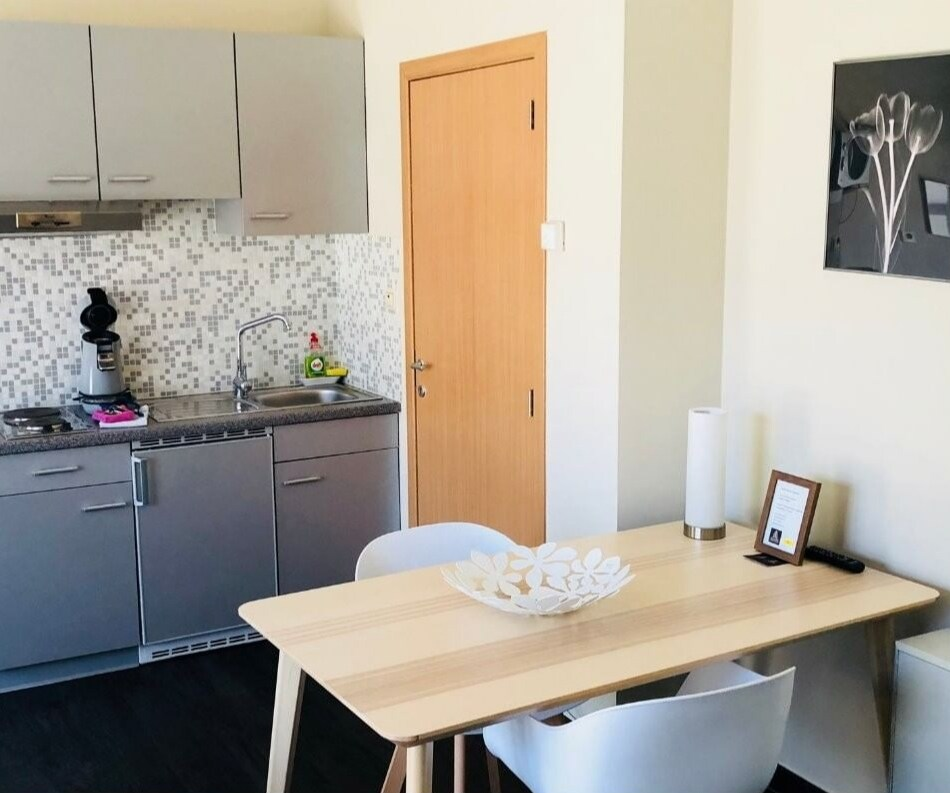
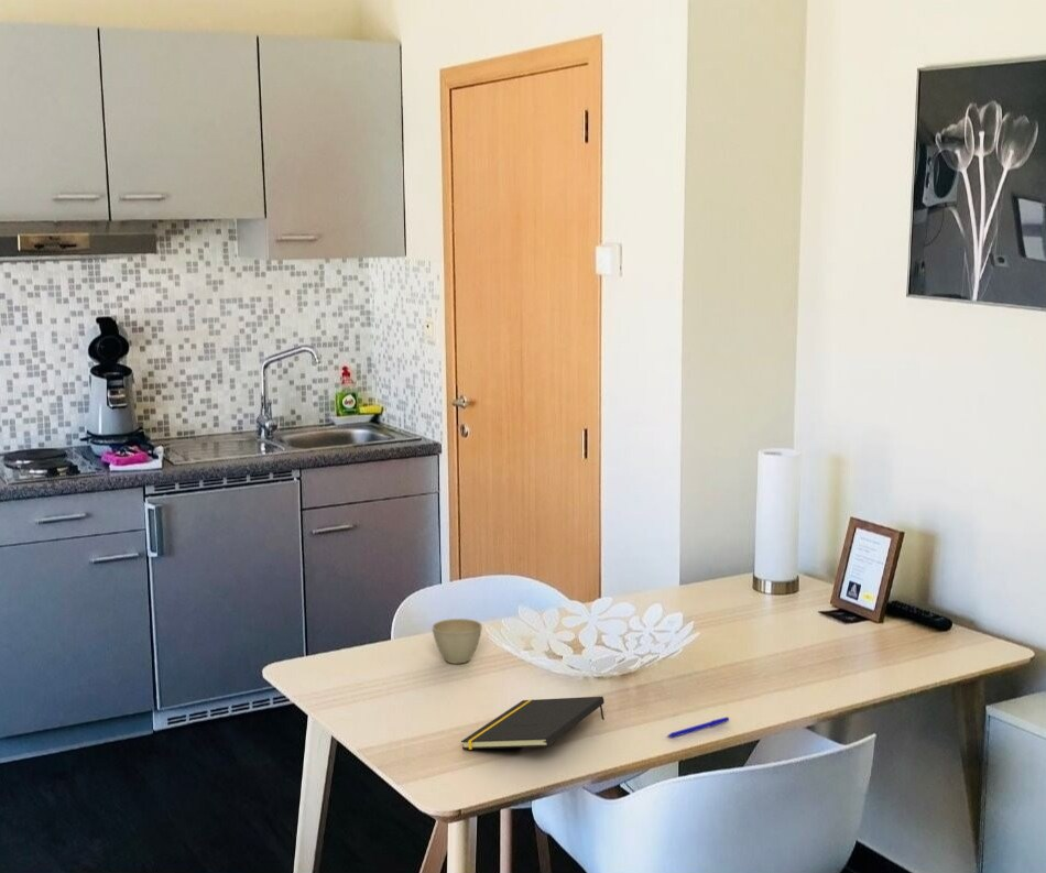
+ flower pot (457, 642)
+ notepad (534, 721)
+ pen (697, 728)
